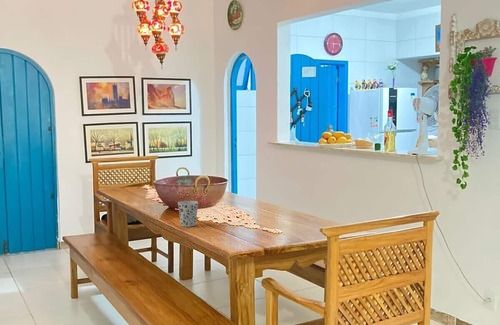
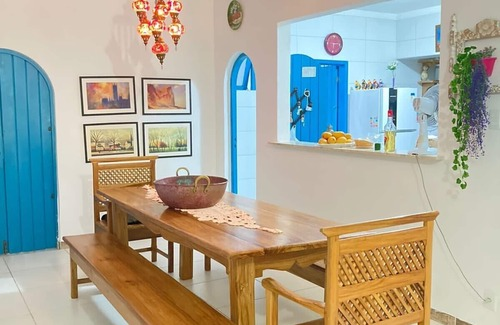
- cup (188, 213)
